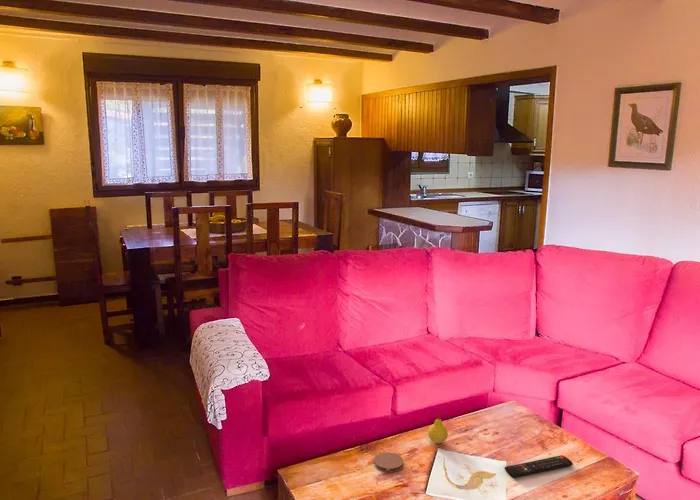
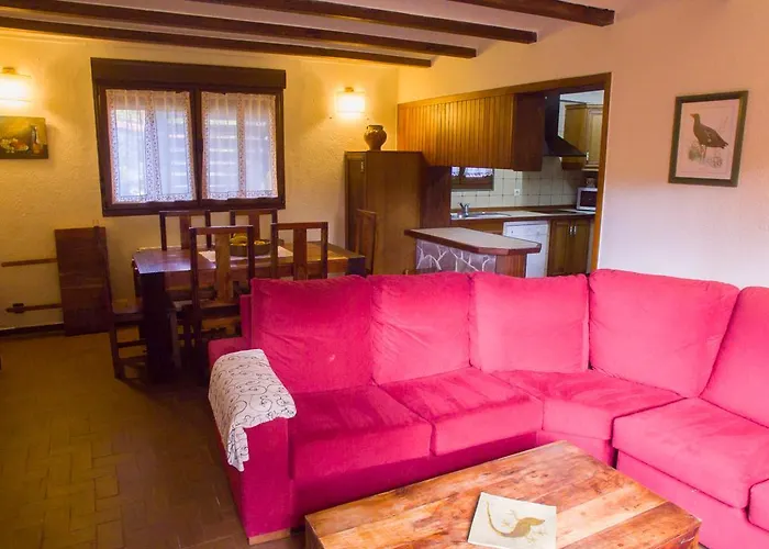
- fruit (438, 426)
- remote control (539, 466)
- coaster (388, 462)
